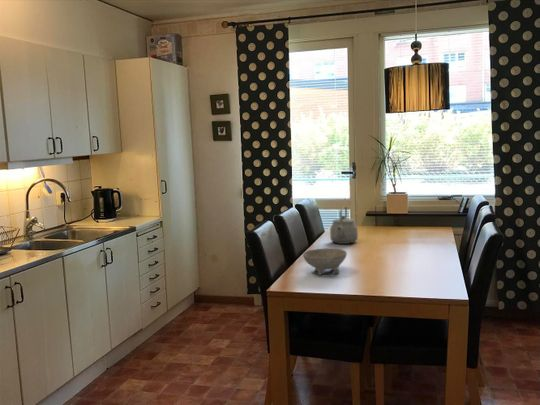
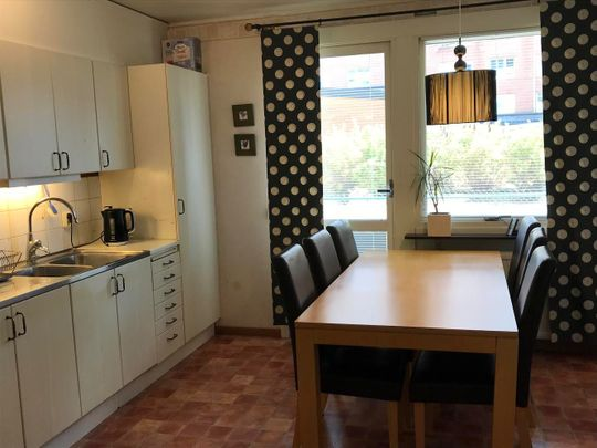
- bowl (325, 262)
- tea kettle (342, 225)
